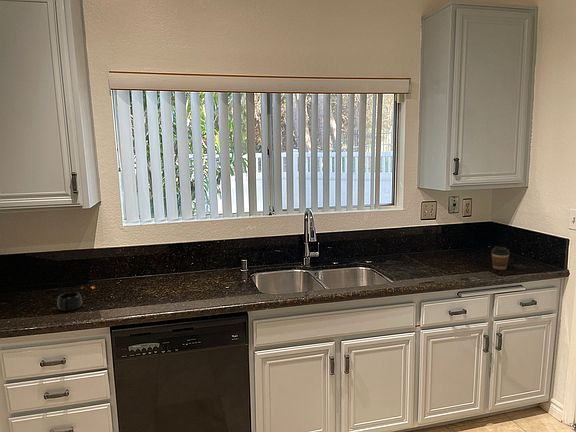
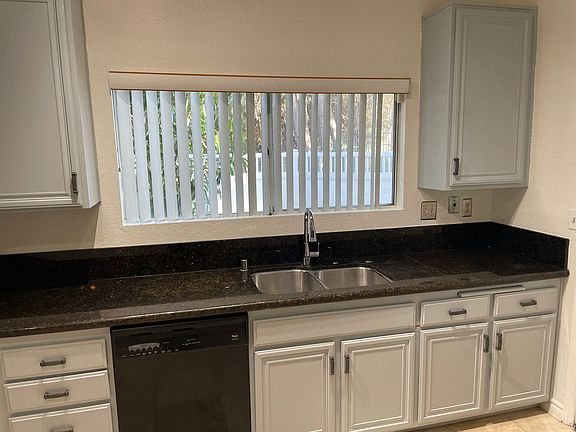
- coffee cup (500, 257)
- mug (68, 302)
